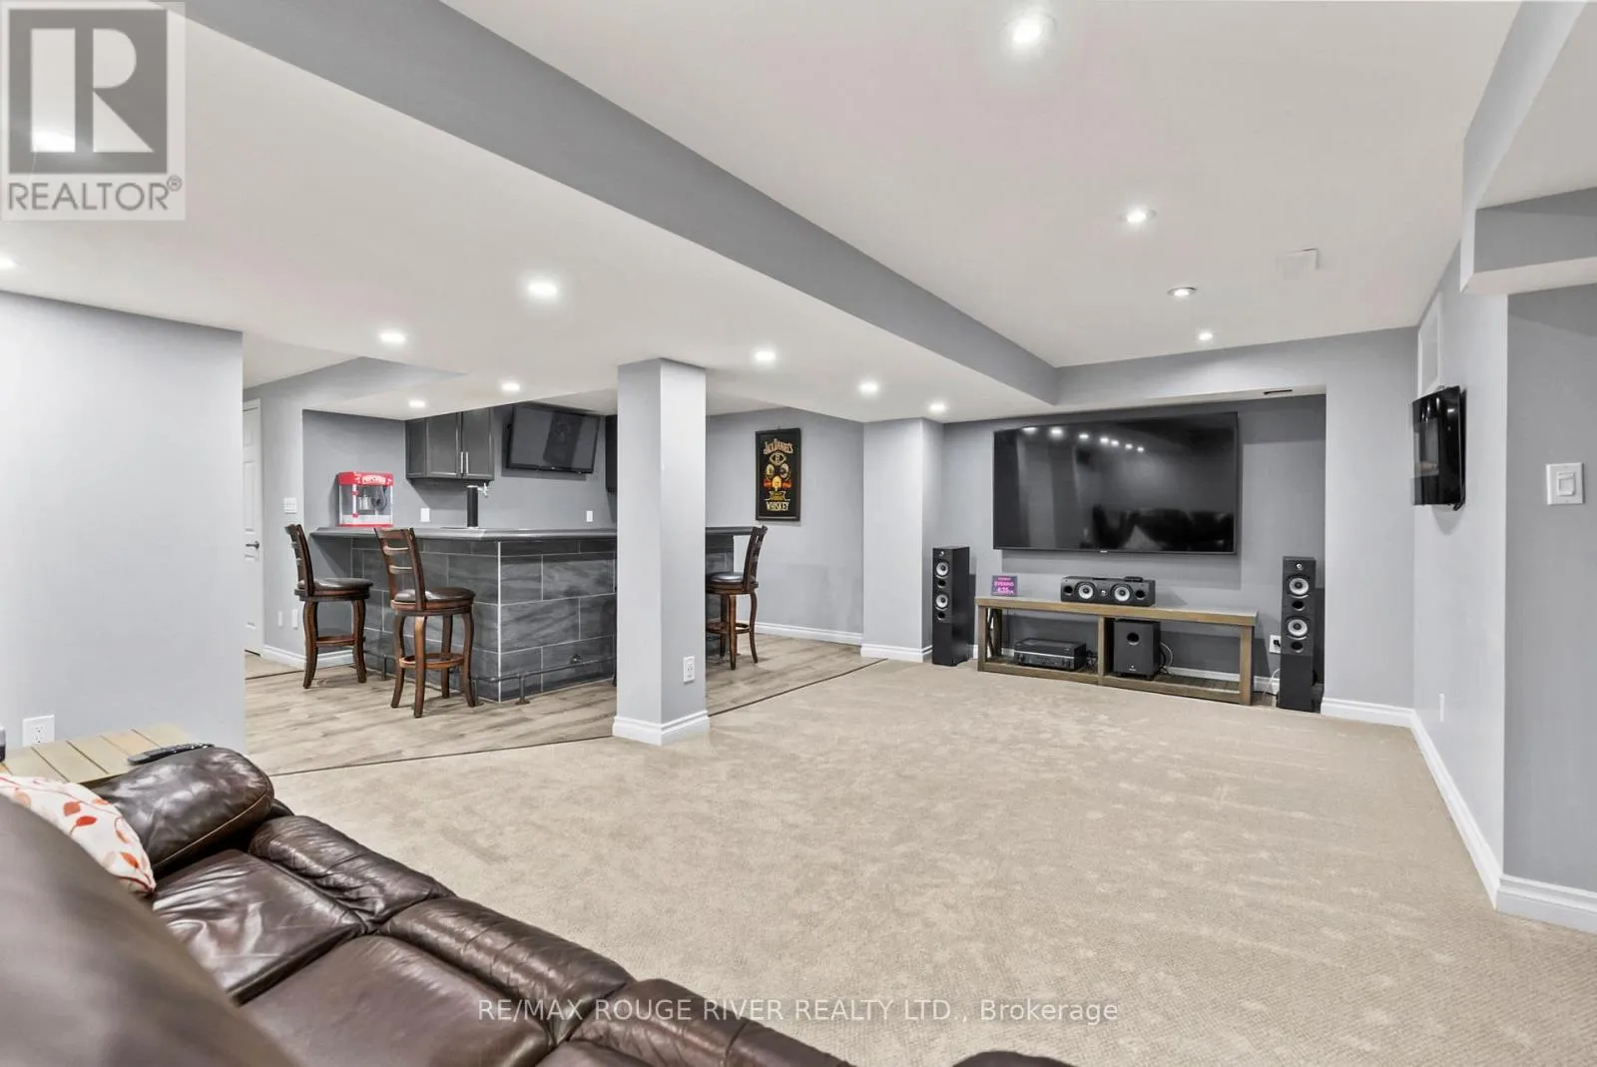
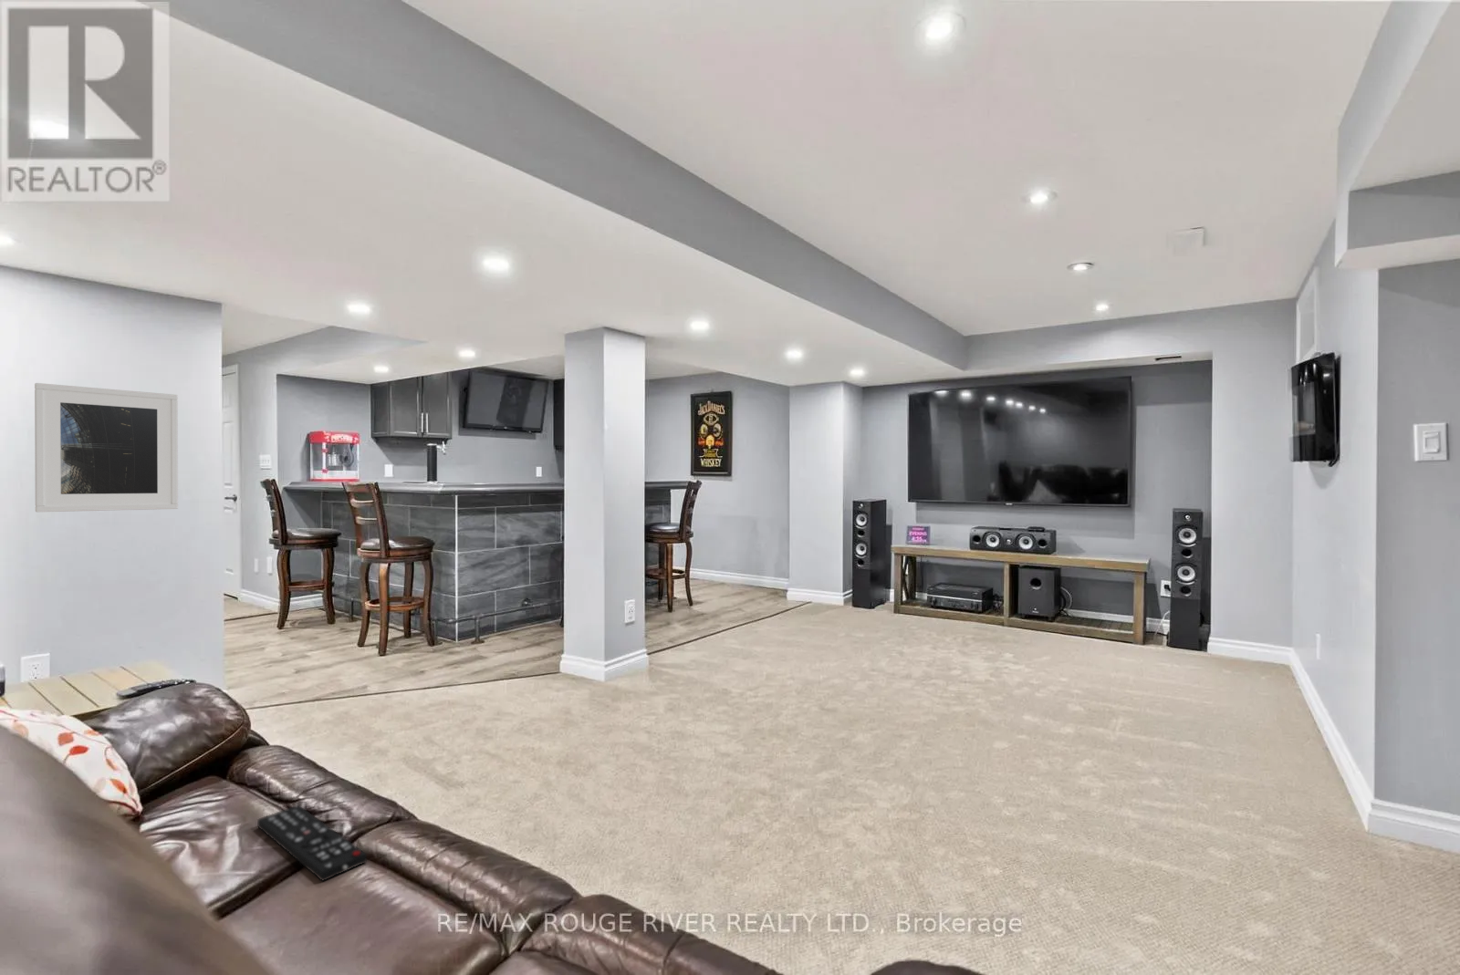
+ remote control (309, 838)
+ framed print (110, 449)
